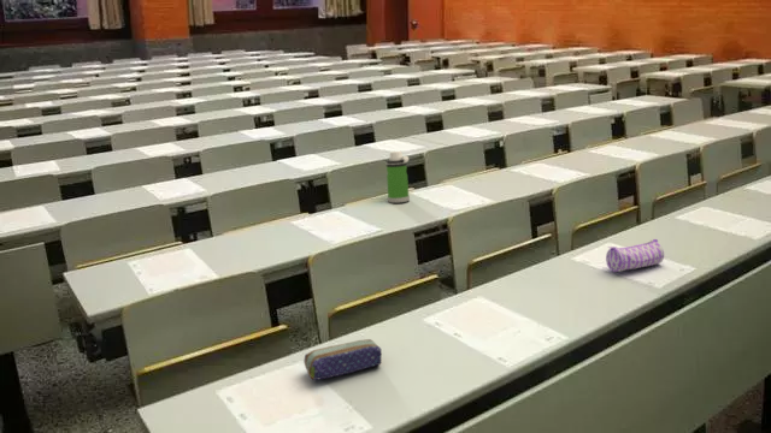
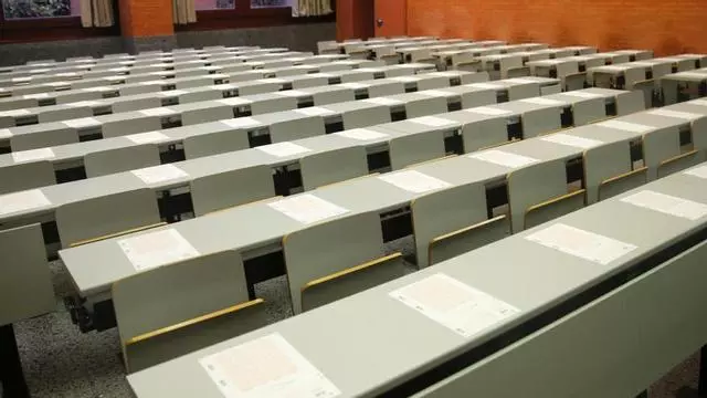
- pencil case (342, 358)
- pencil case (635, 255)
- water bottle (398, 176)
